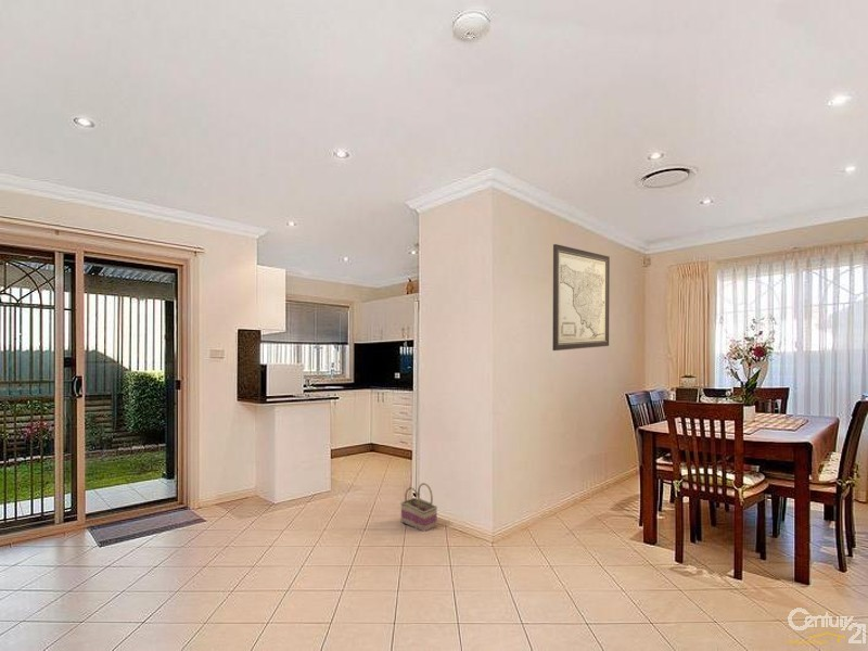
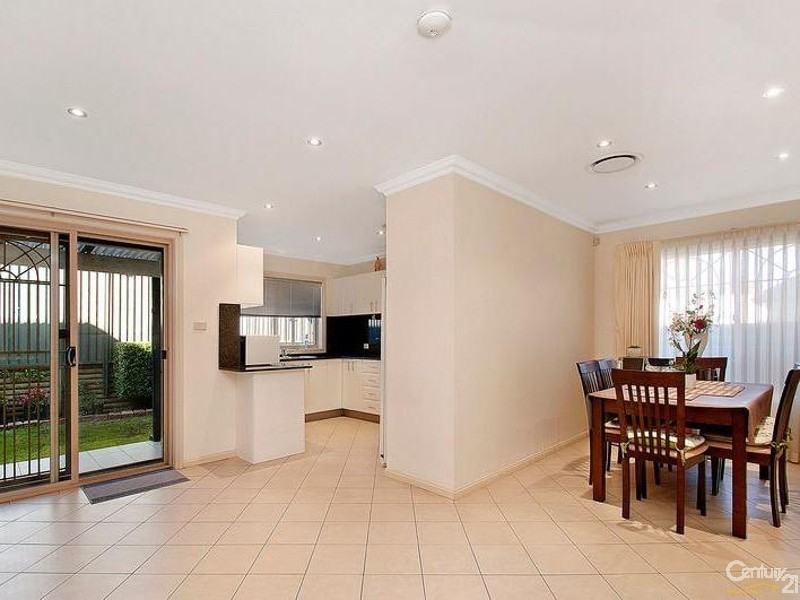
- wall art (583, 299)
- basket (419, 505)
